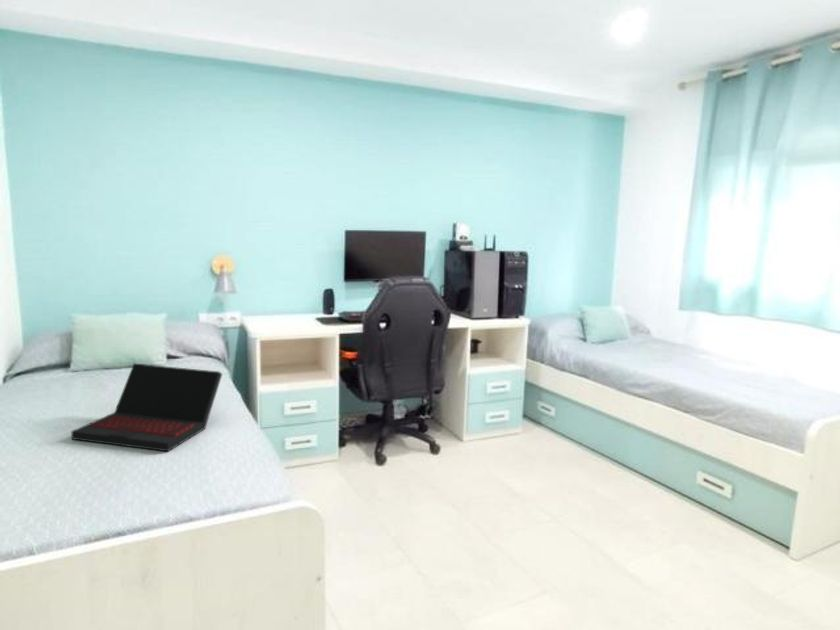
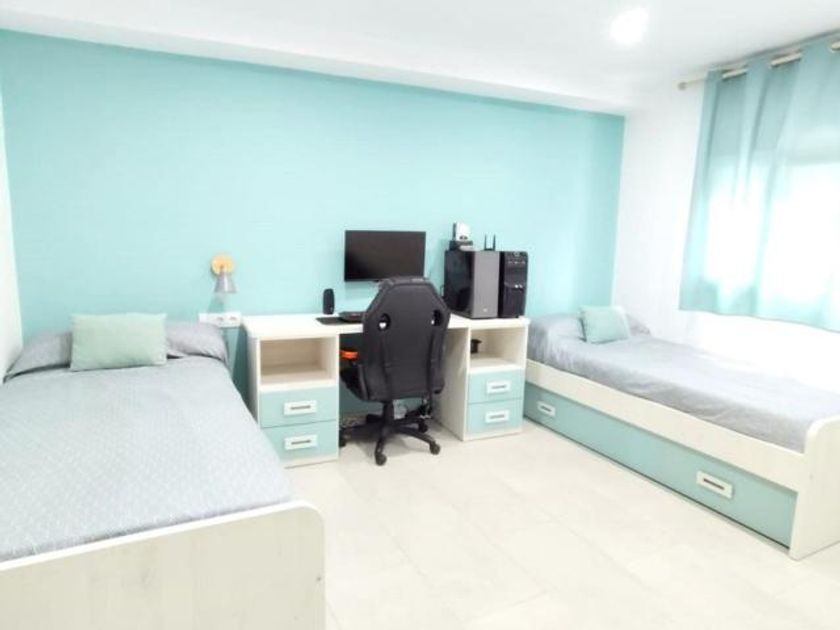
- laptop (151, 402)
